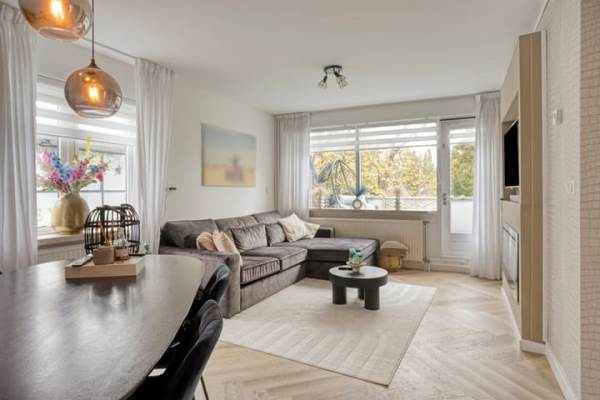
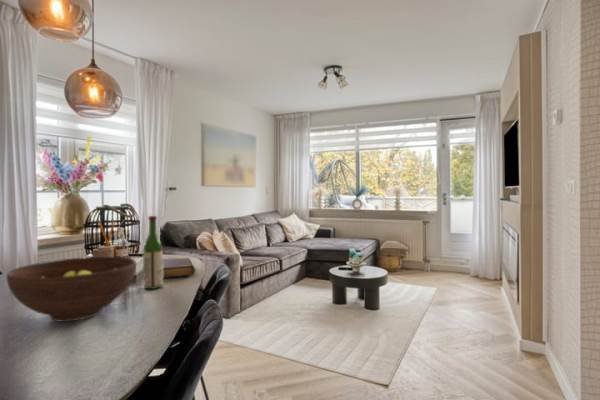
+ fruit bowl (77, 290)
+ wine bottle (153, 251)
+ book (172, 267)
